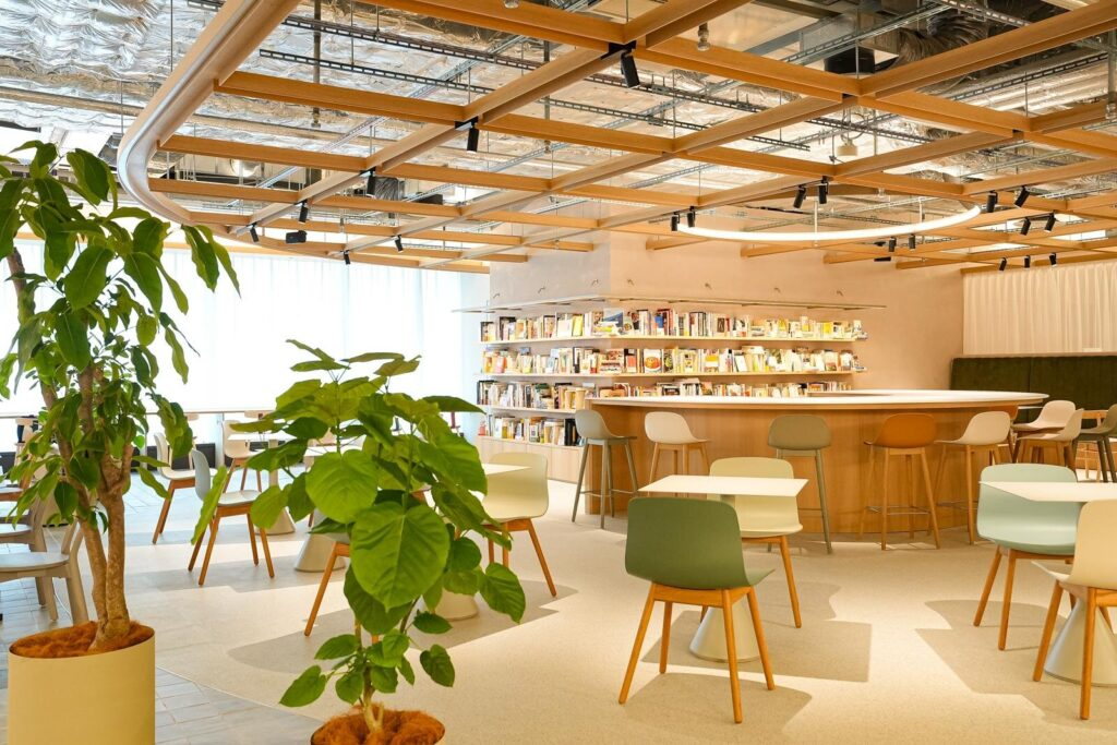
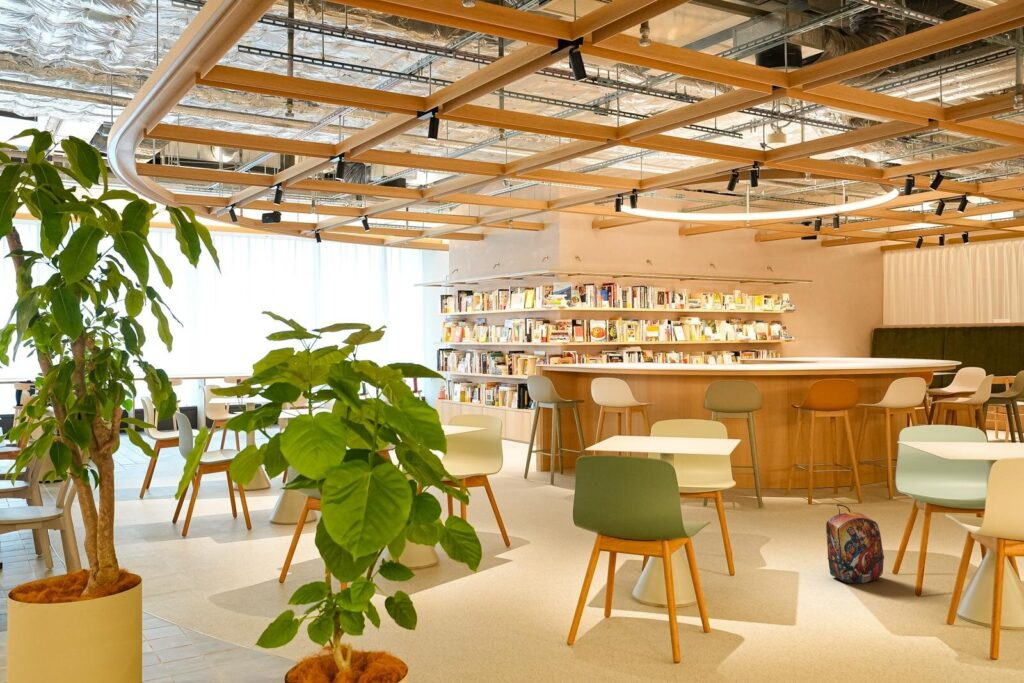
+ backpack (853, 543)
